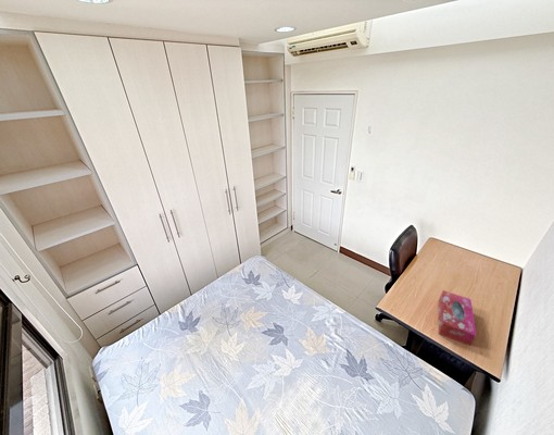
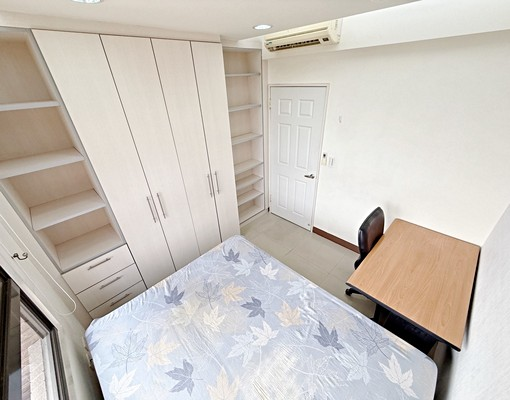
- tissue box (455, 315)
